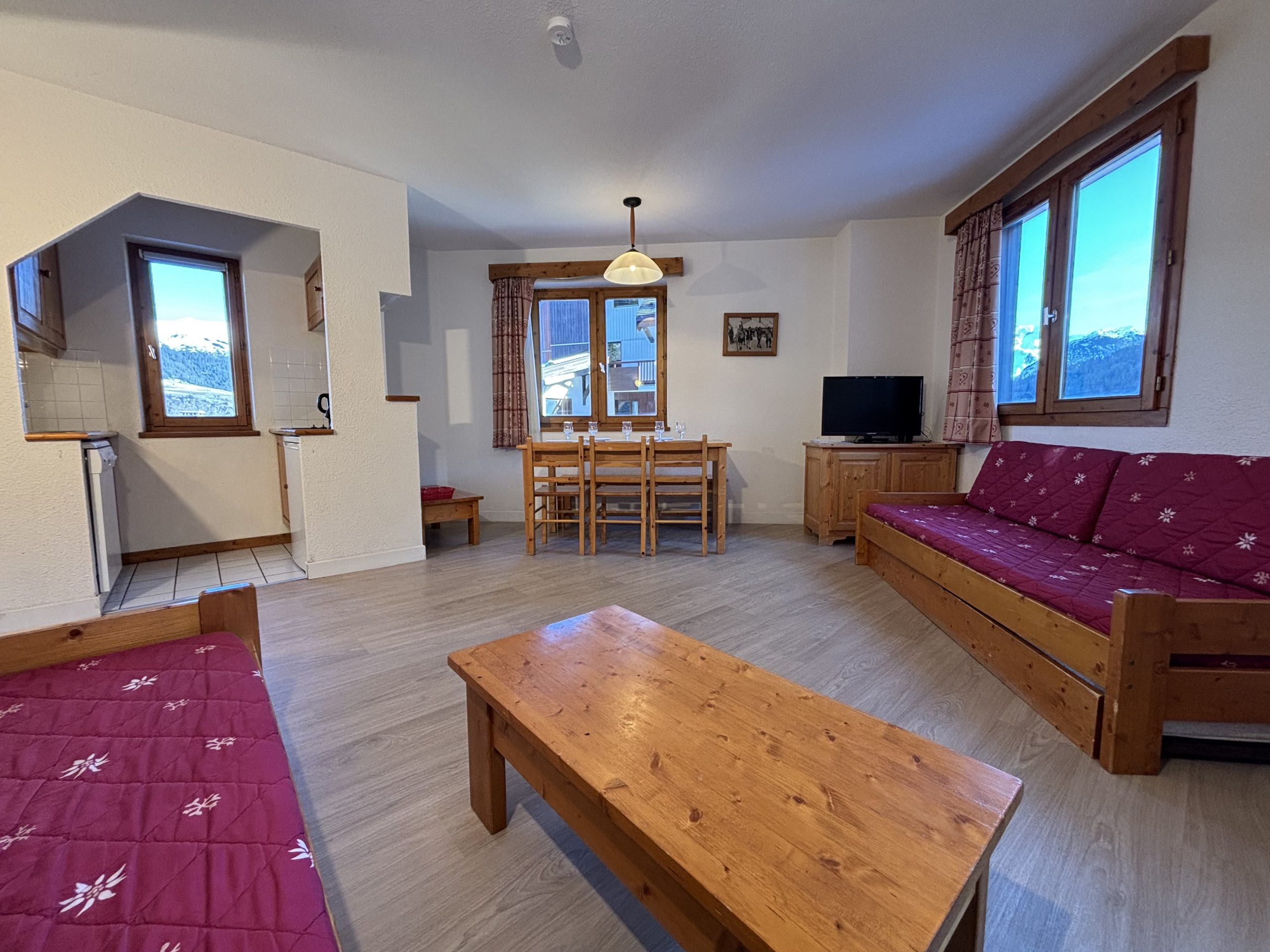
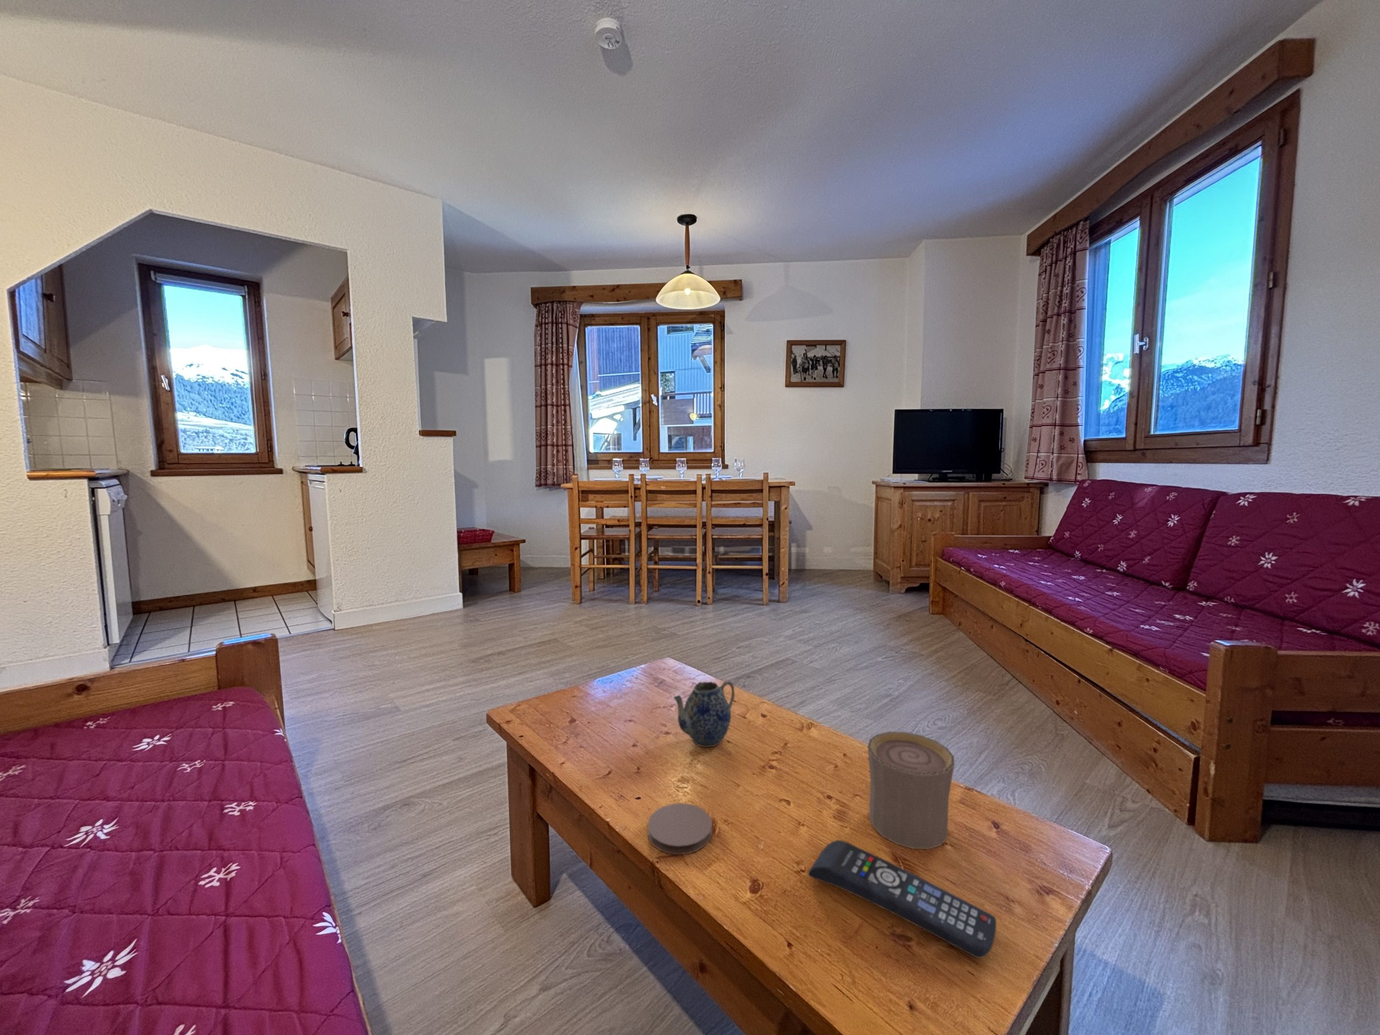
+ teapot (705, 711)
+ coaster (680, 827)
+ cup (908, 787)
+ remote control (896, 891)
